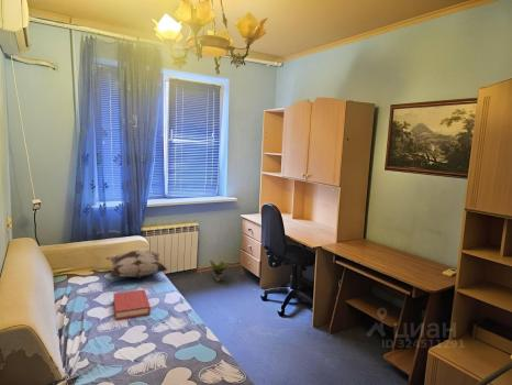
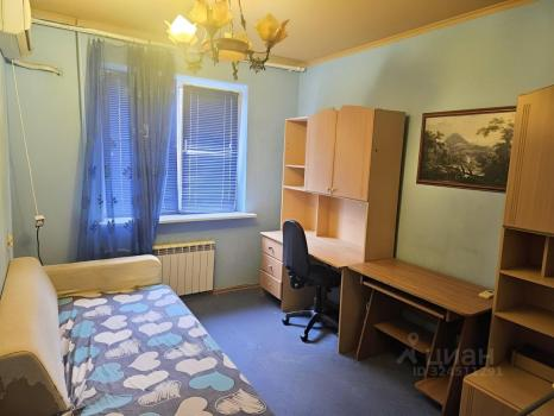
- hardback book (131, 304)
- decorative pillow (135, 263)
- potted plant (218, 271)
